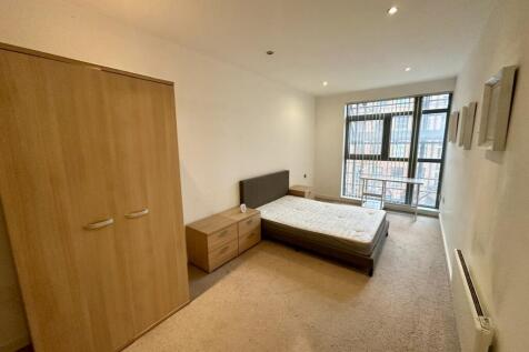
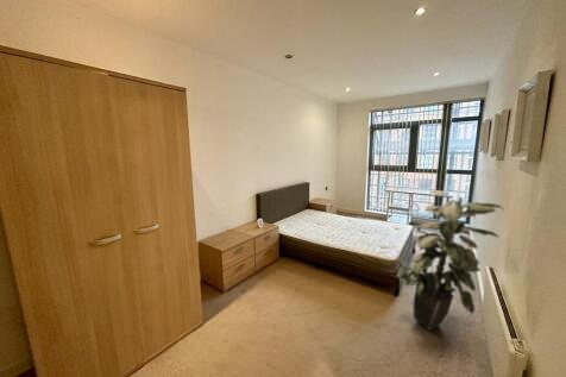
+ indoor plant (441, 262)
